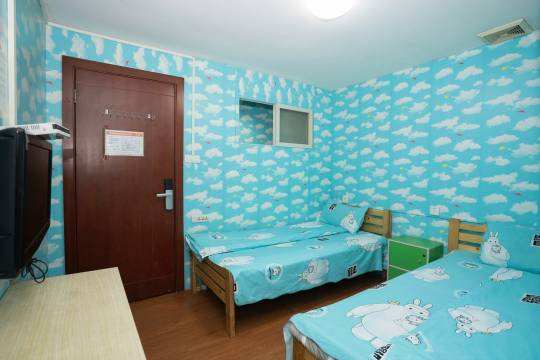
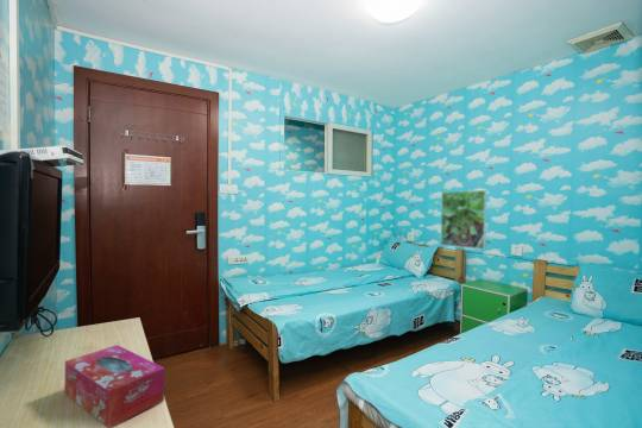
+ tissue box (113, 380)
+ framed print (461, 219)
